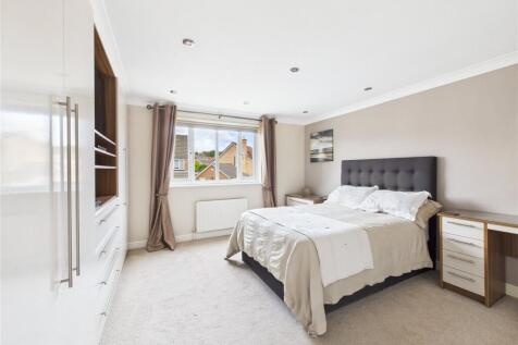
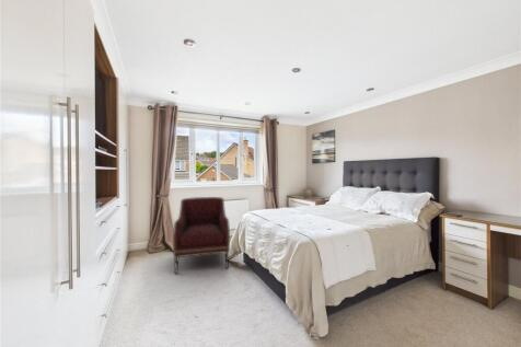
+ armchair (202, 229)
